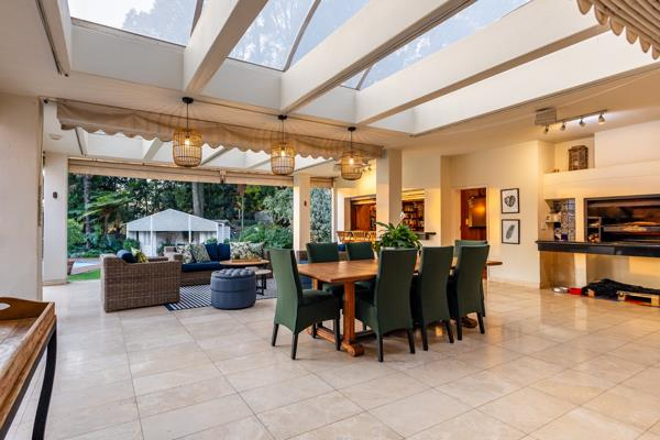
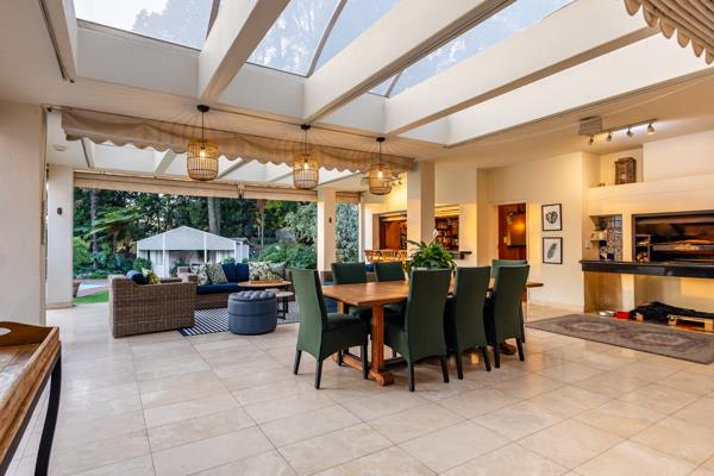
+ rug (624, 332)
